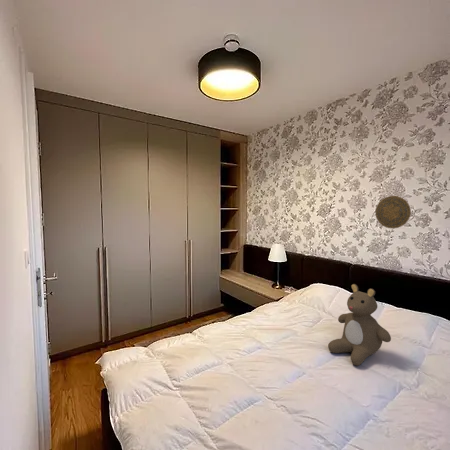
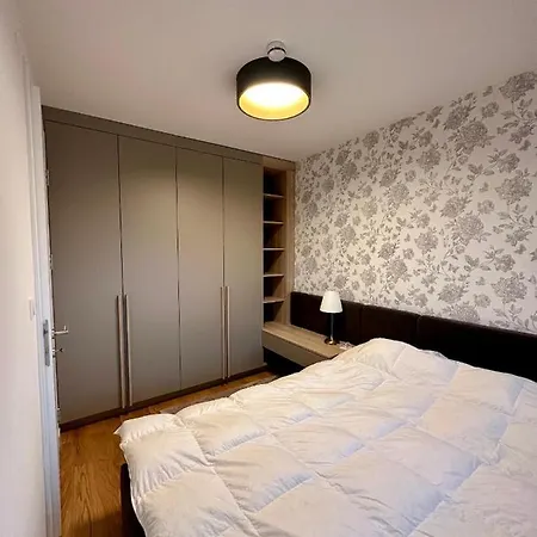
- teddy bear (356, 321)
- decorative plate (391, 212)
